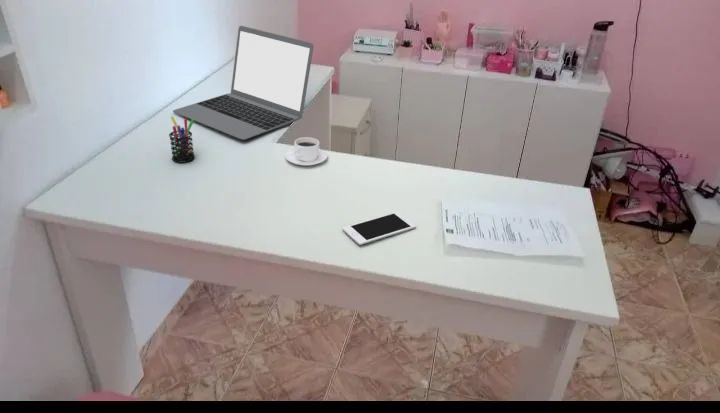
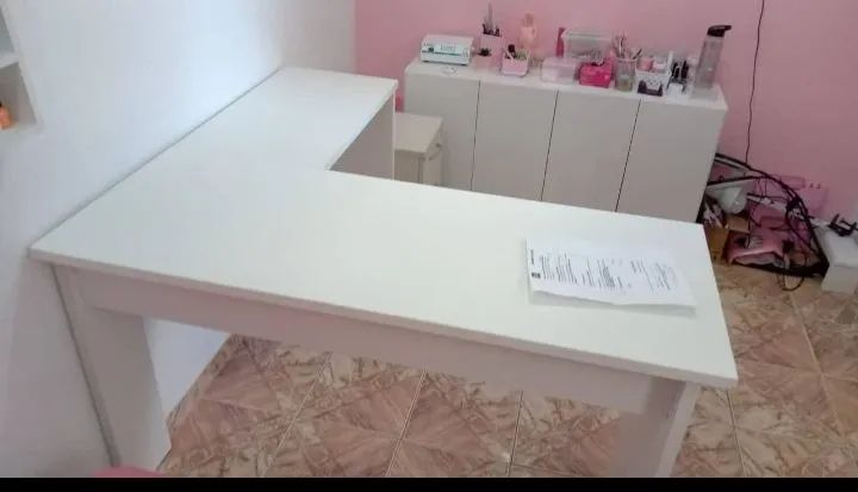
- coffee cup (306, 150)
- cell phone (379, 227)
- laptop (241, 78)
- pen holder (183, 137)
